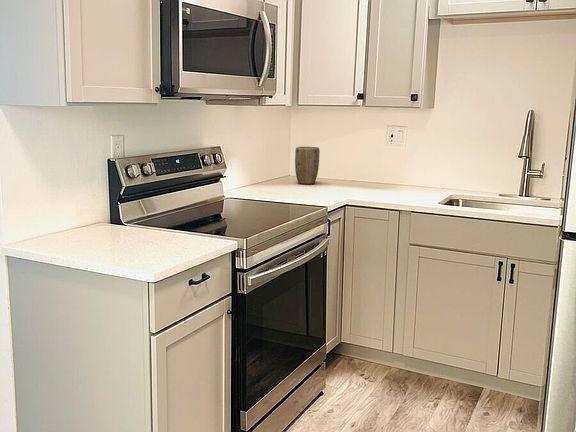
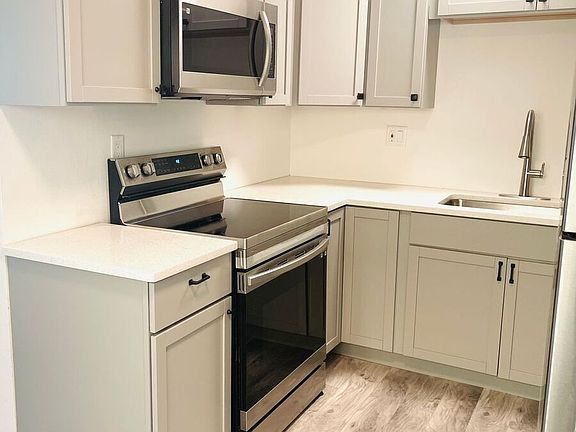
- plant pot (307, 165)
